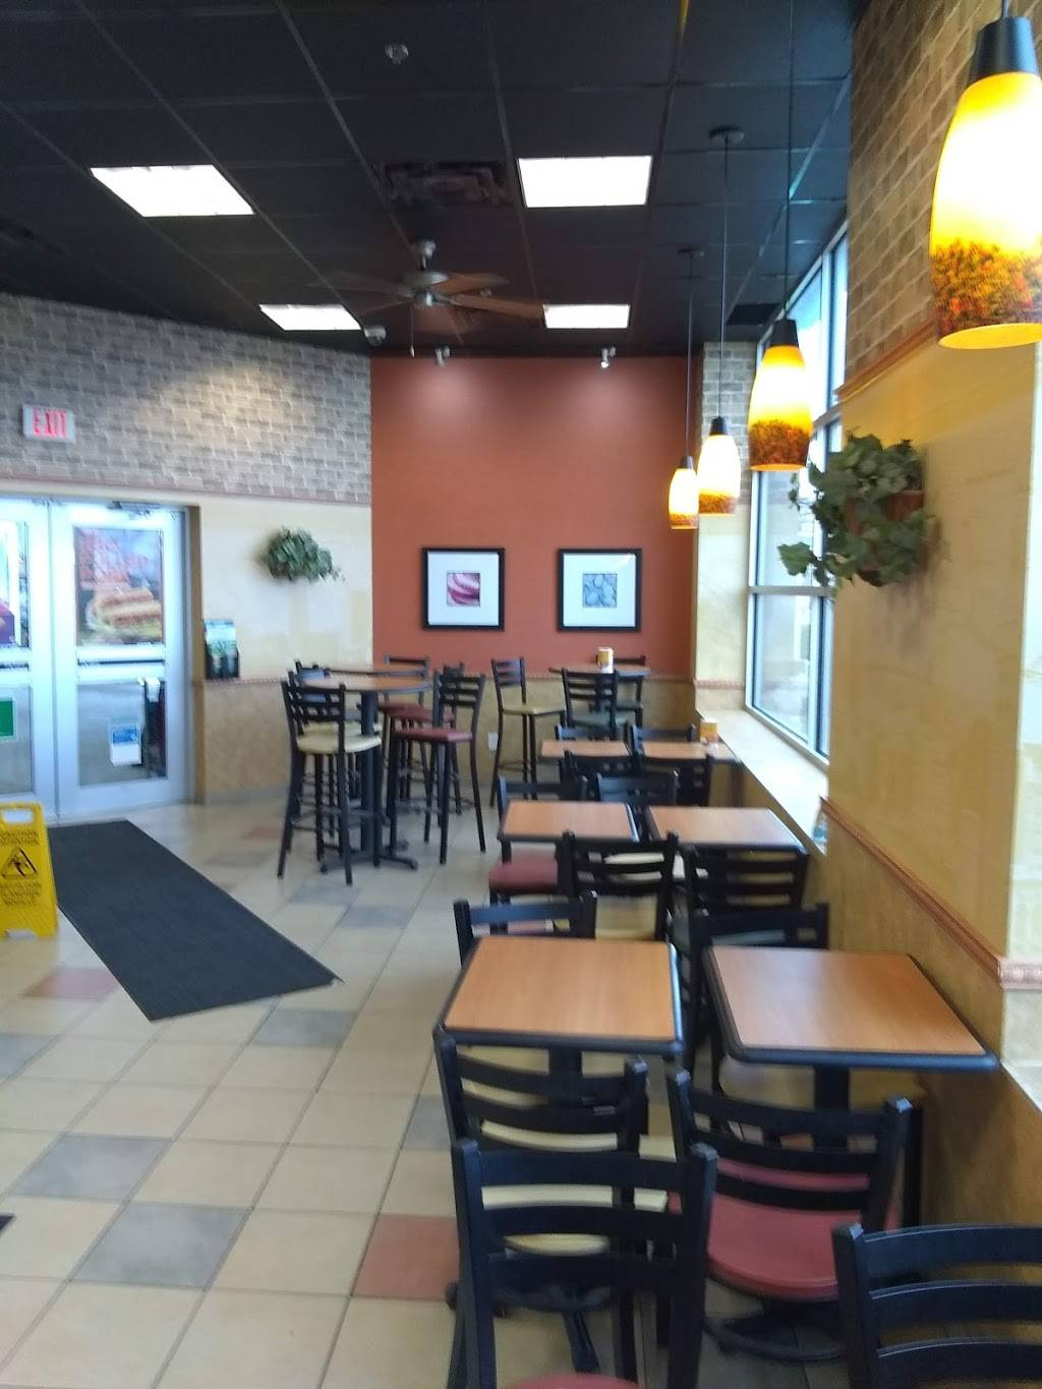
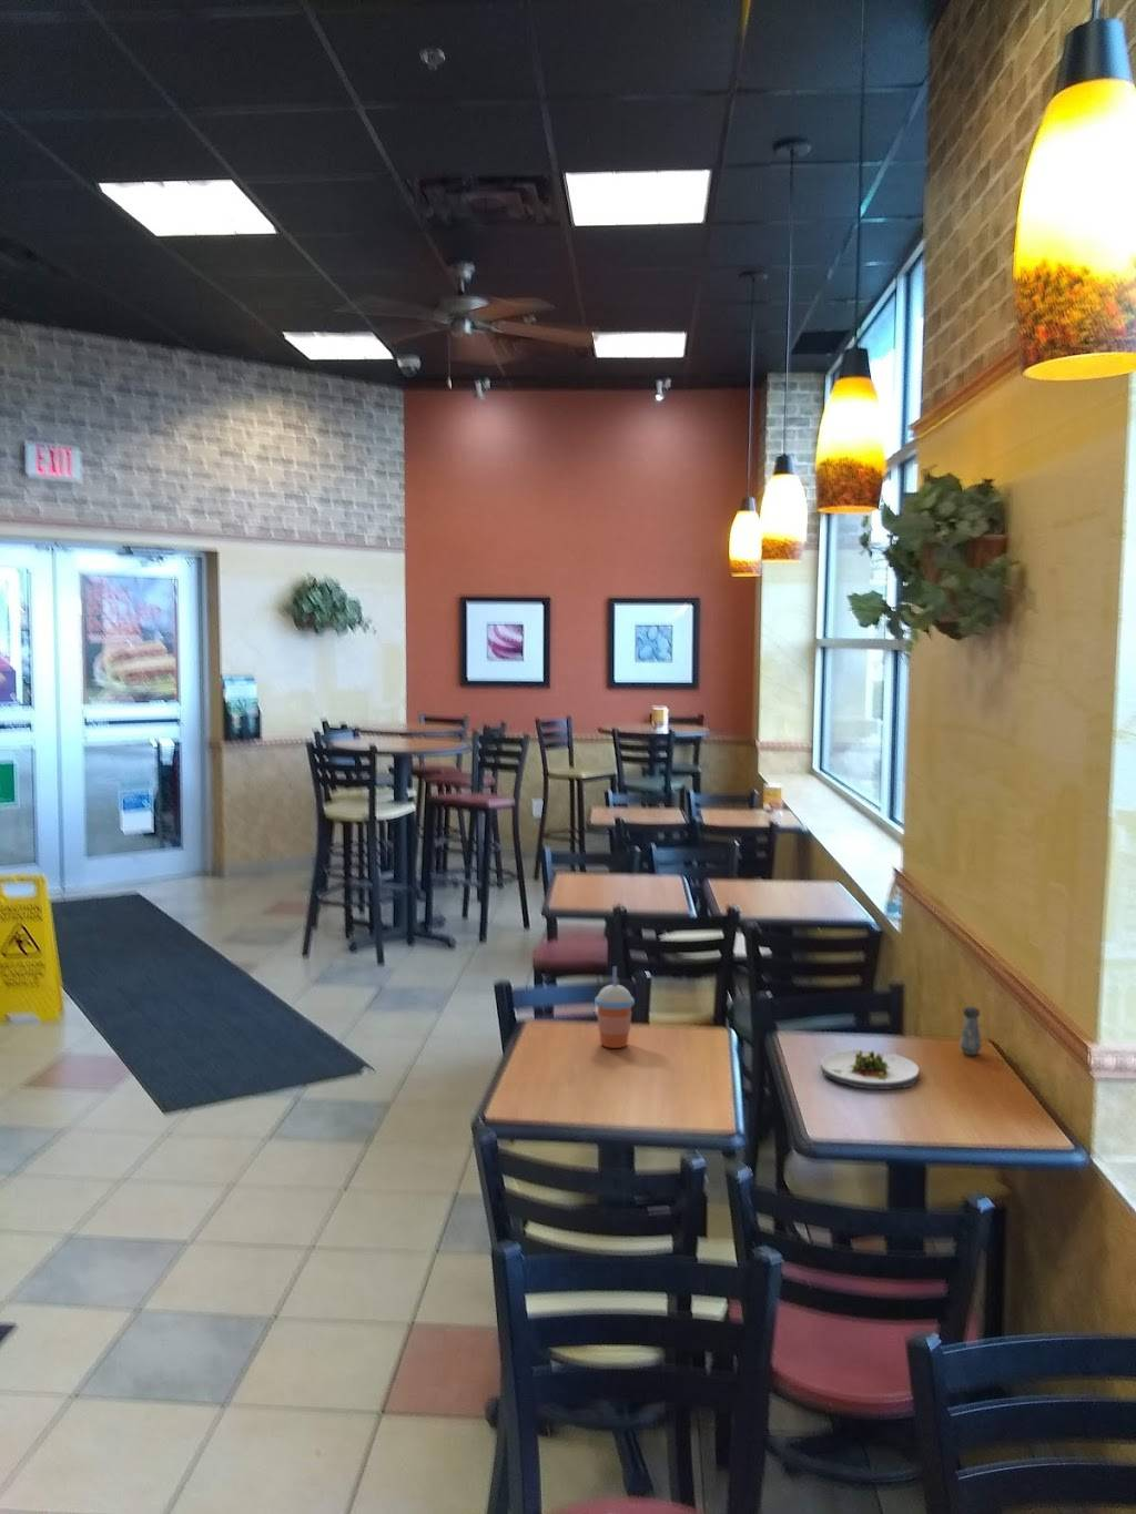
+ cup with straw (613, 1005)
+ salad plate (869, 1063)
+ salt shaker (970, 1031)
